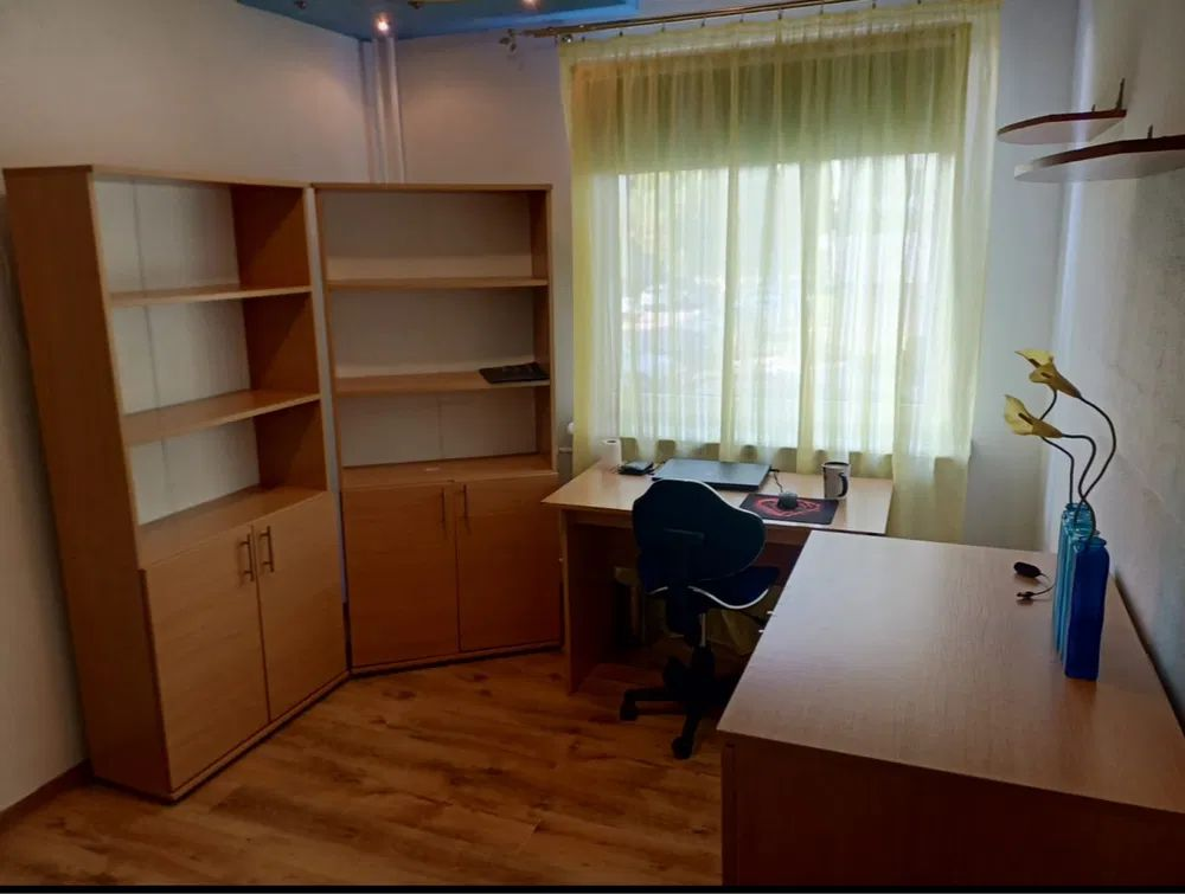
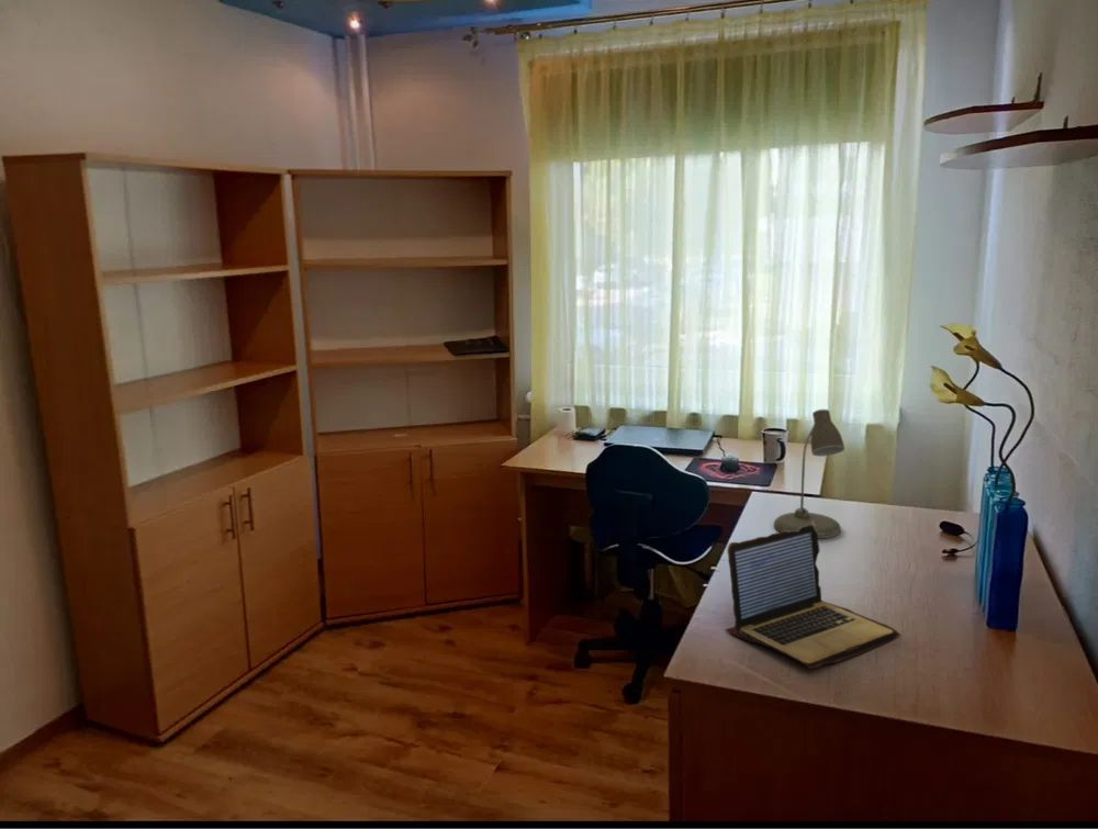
+ desk lamp (804, 468)
+ laptop (814, 591)
